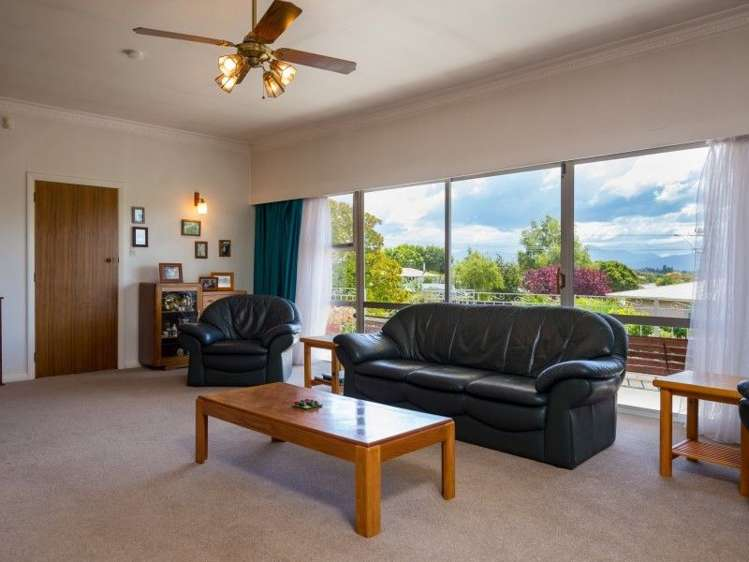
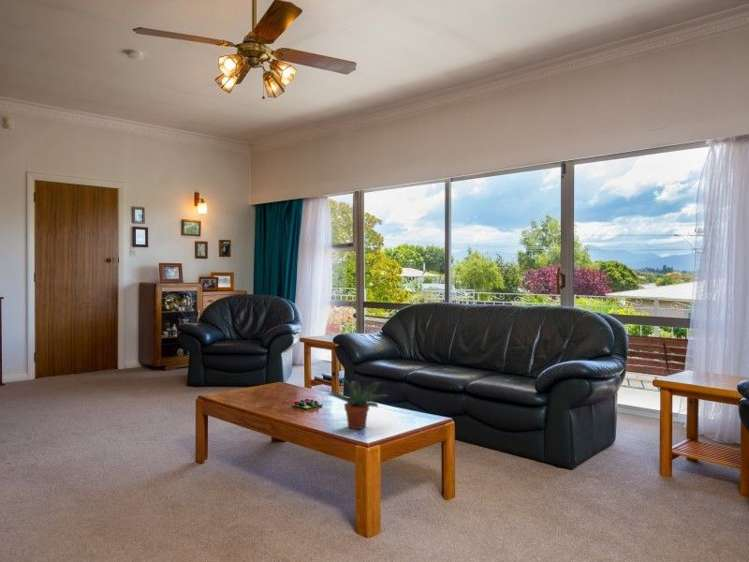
+ potted plant (357, 401)
